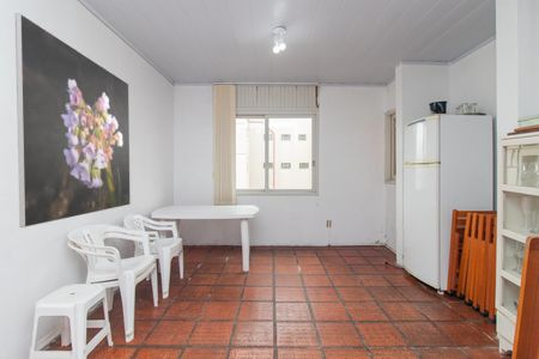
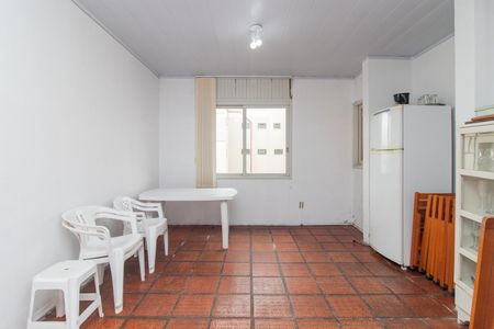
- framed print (89, 135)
